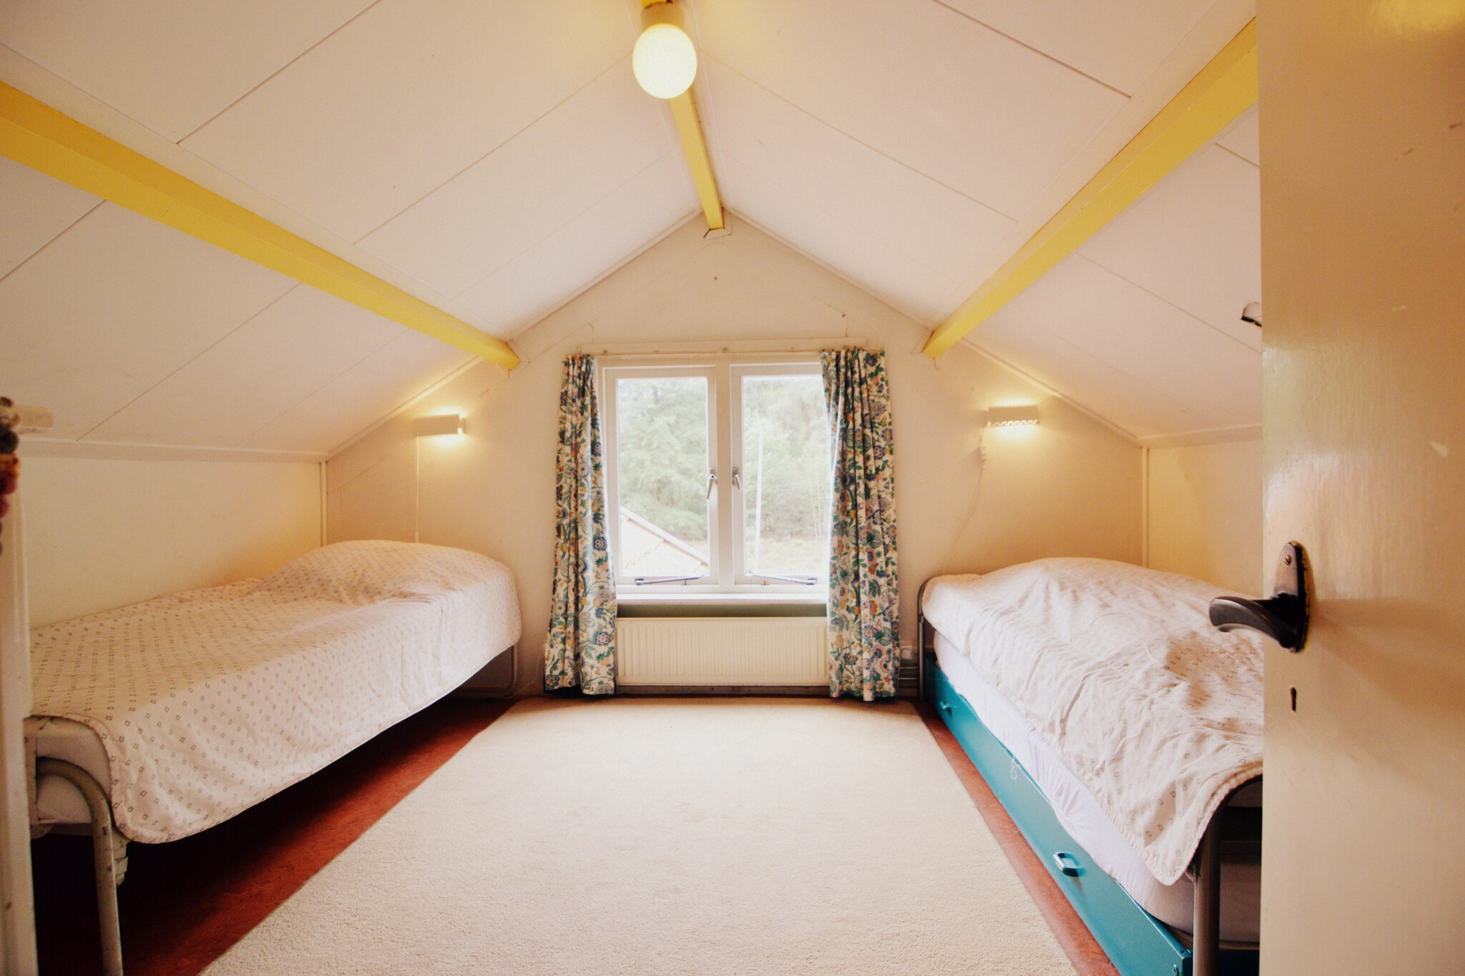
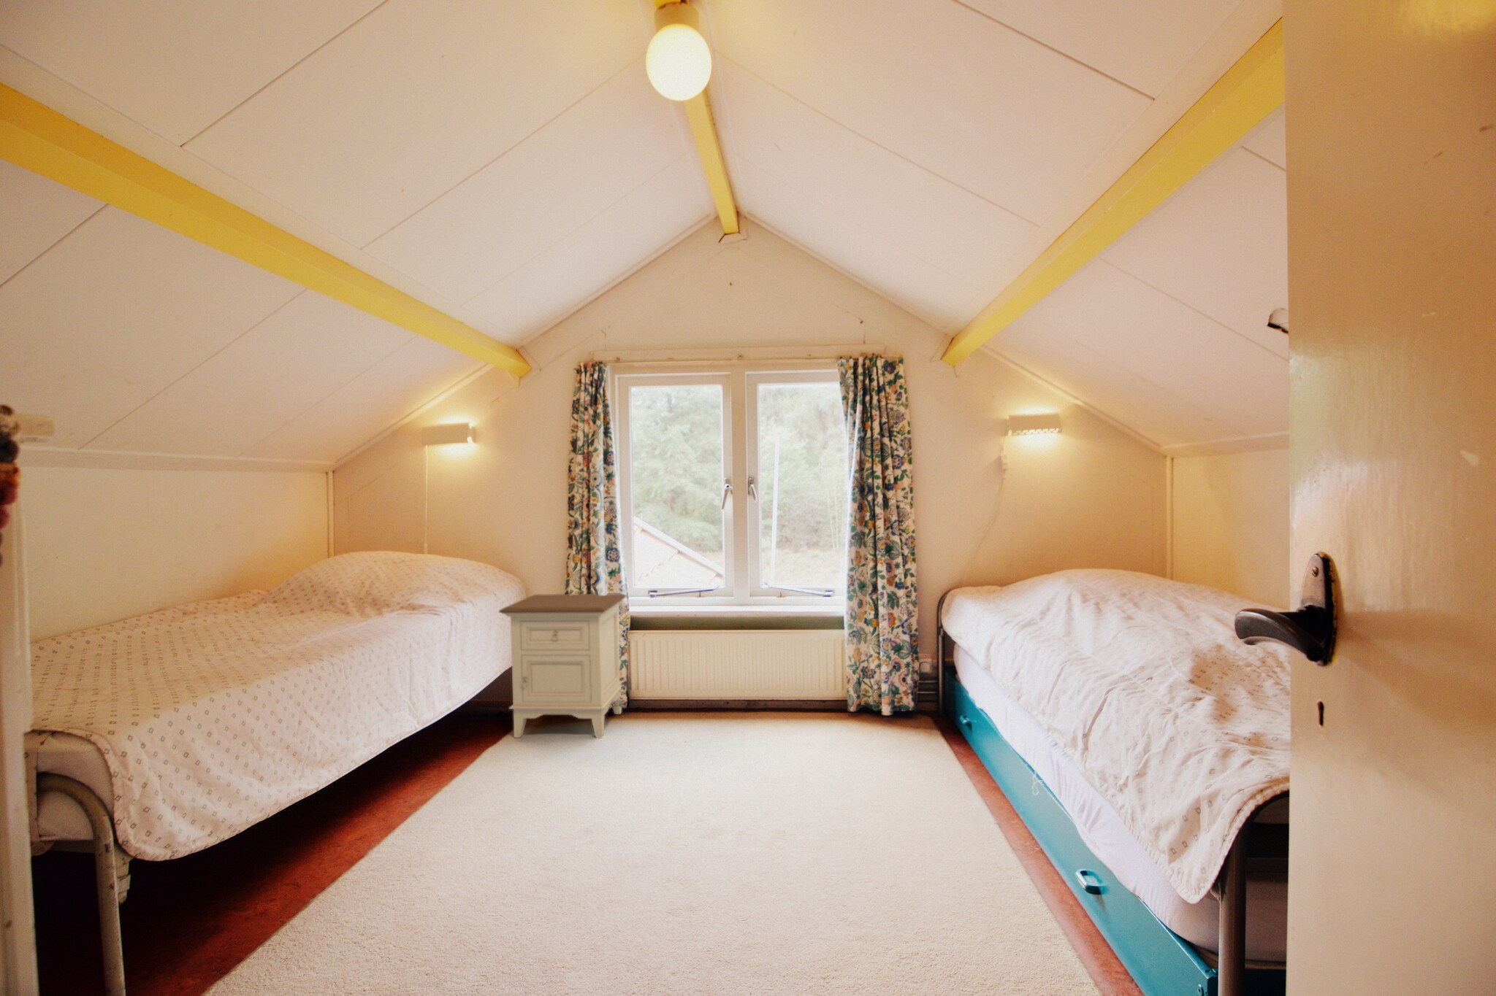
+ nightstand (567, 664)
